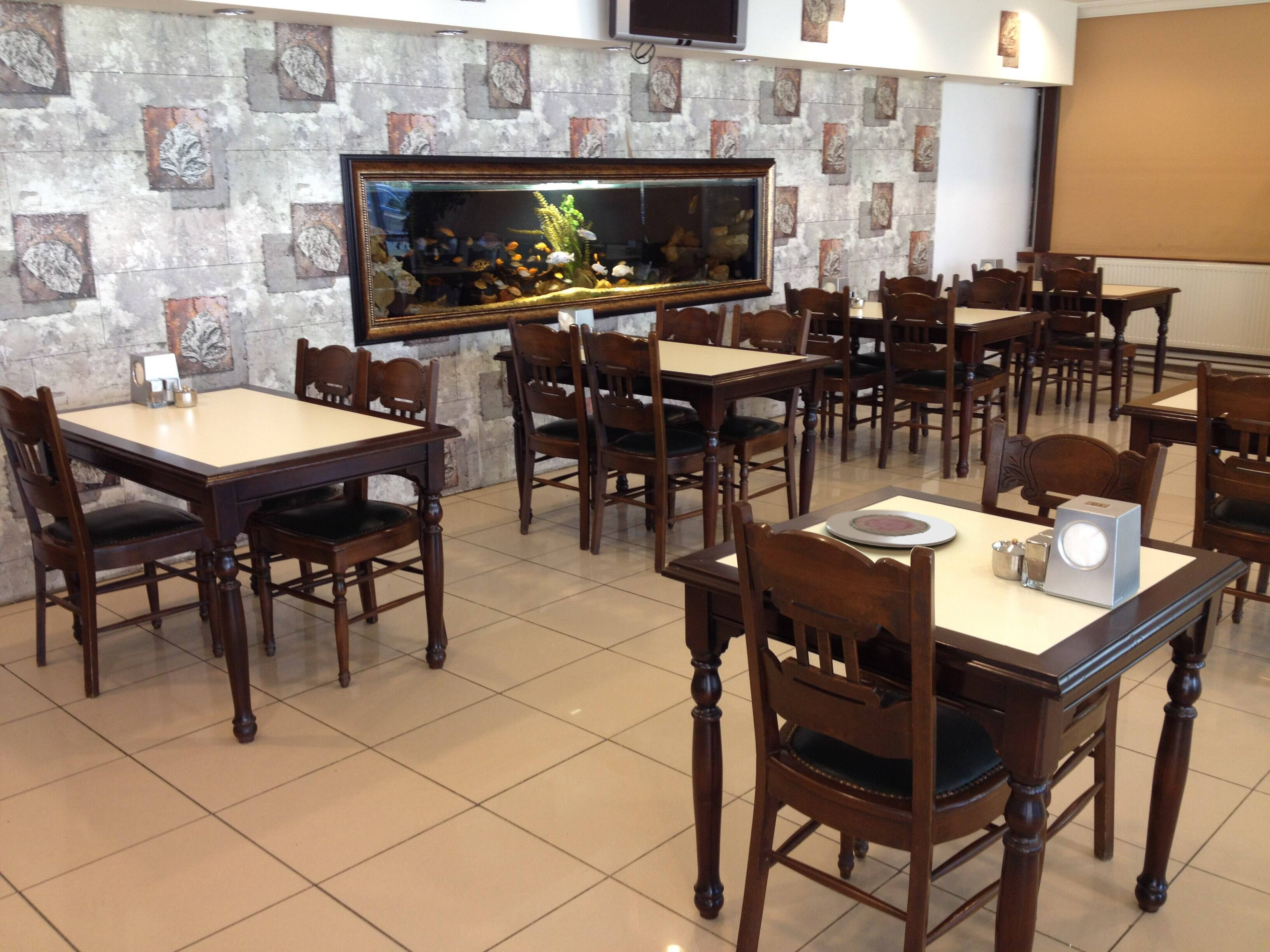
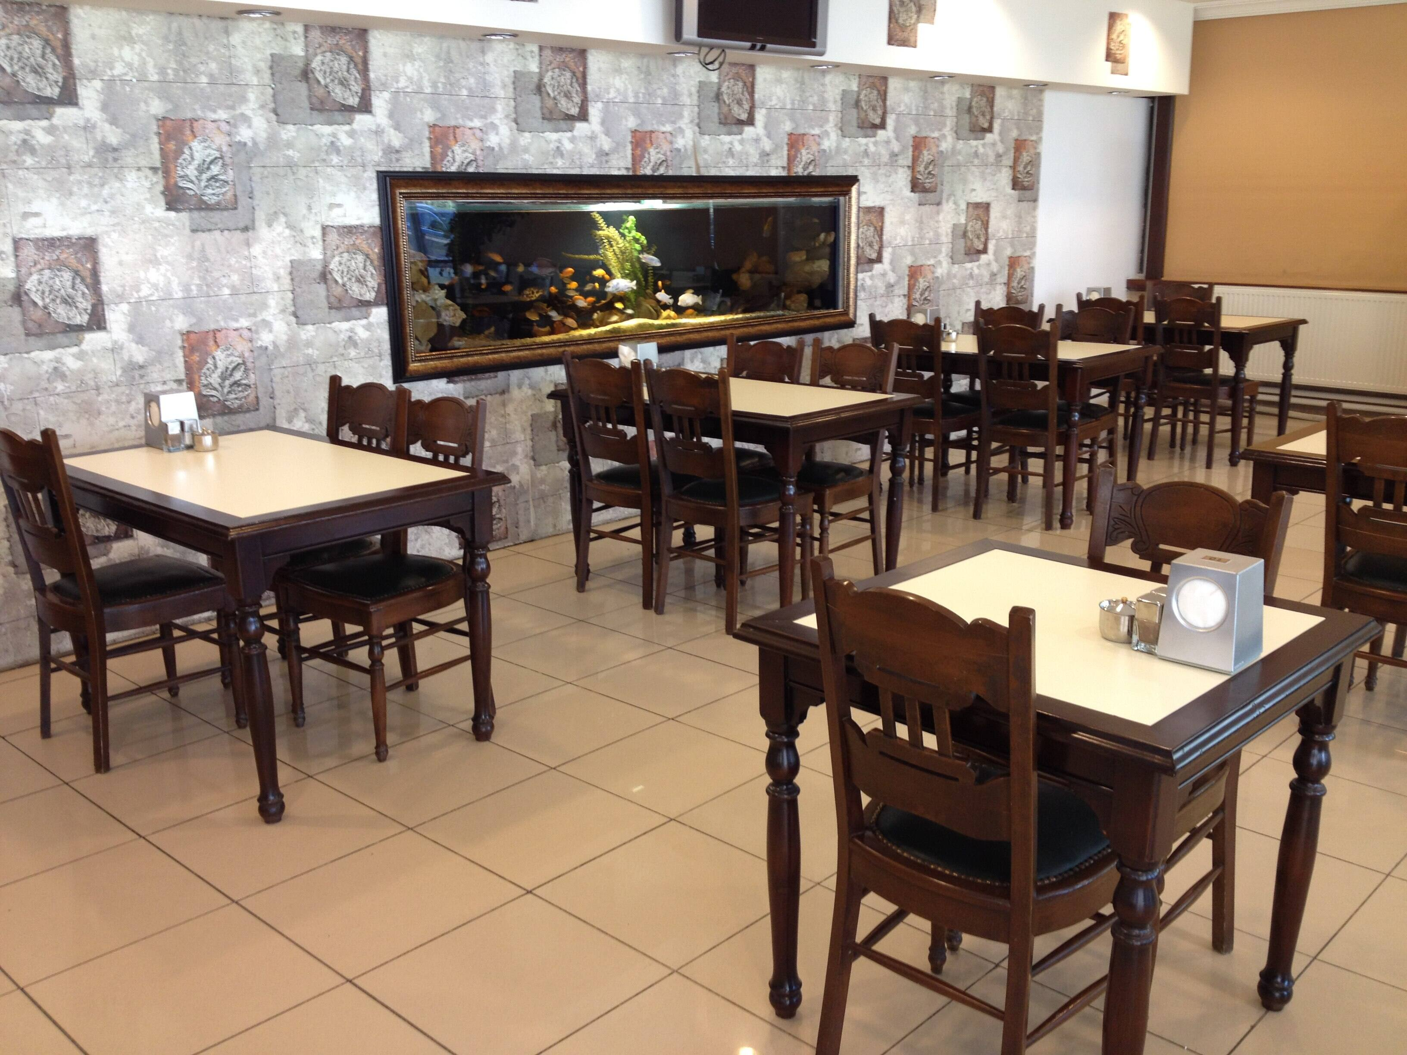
- plate (890, 527)
